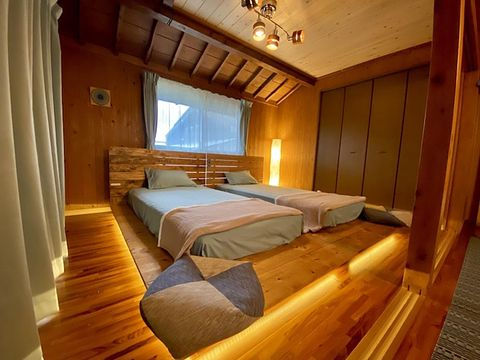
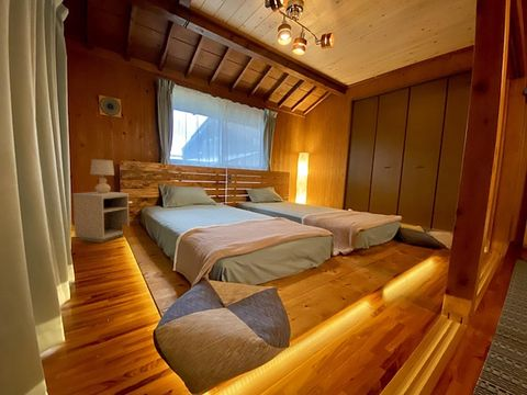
+ table lamp (102, 177)
+ nightstand (102, 215)
